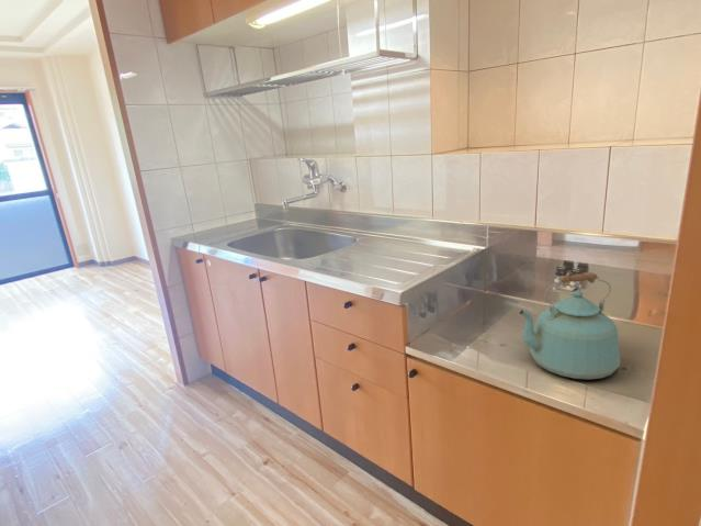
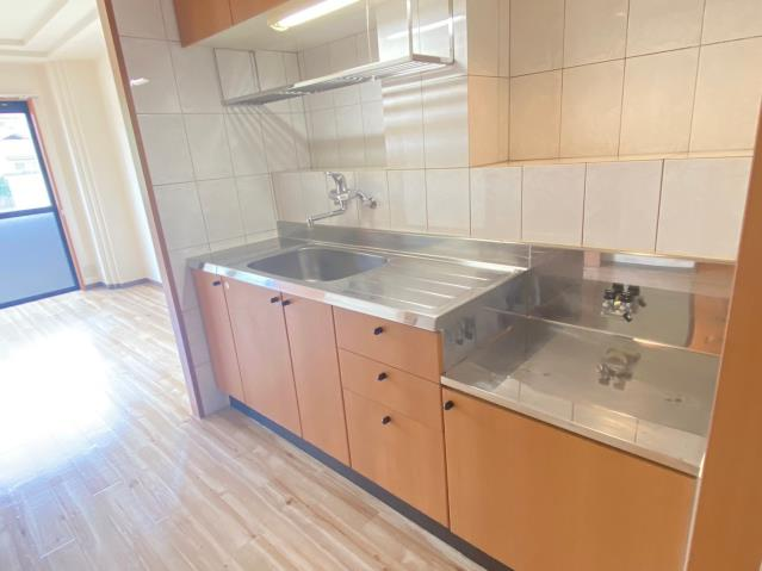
- kettle (567, 320)
